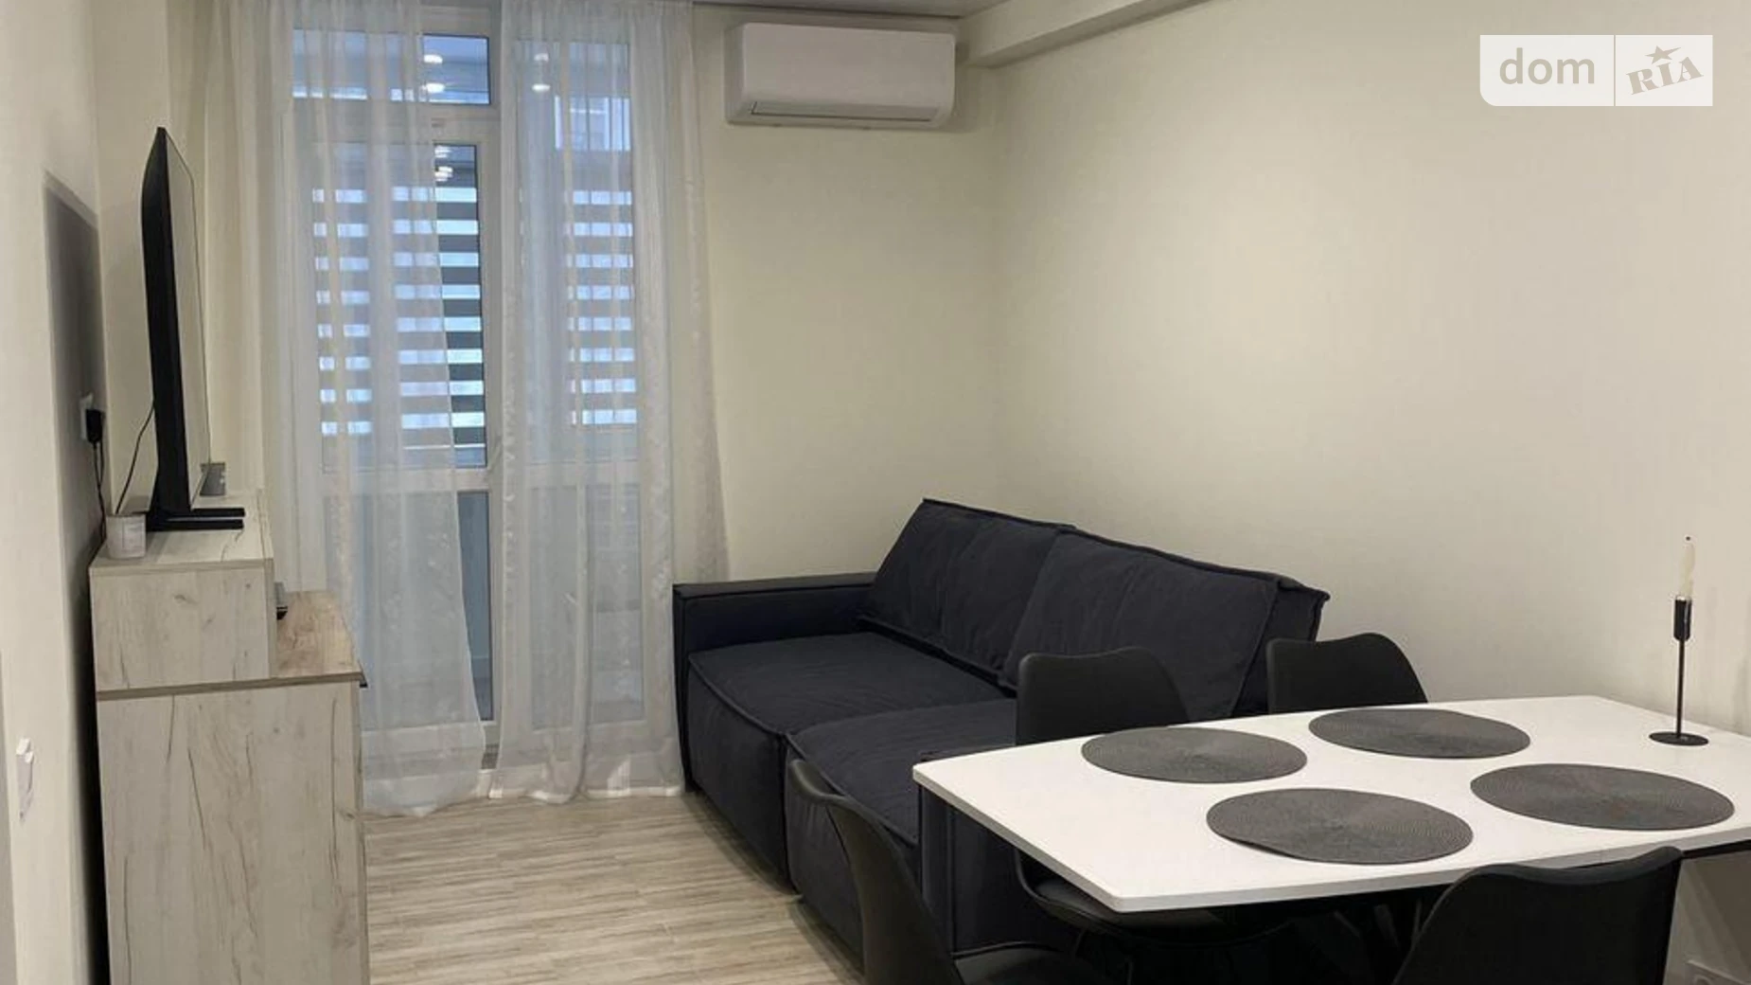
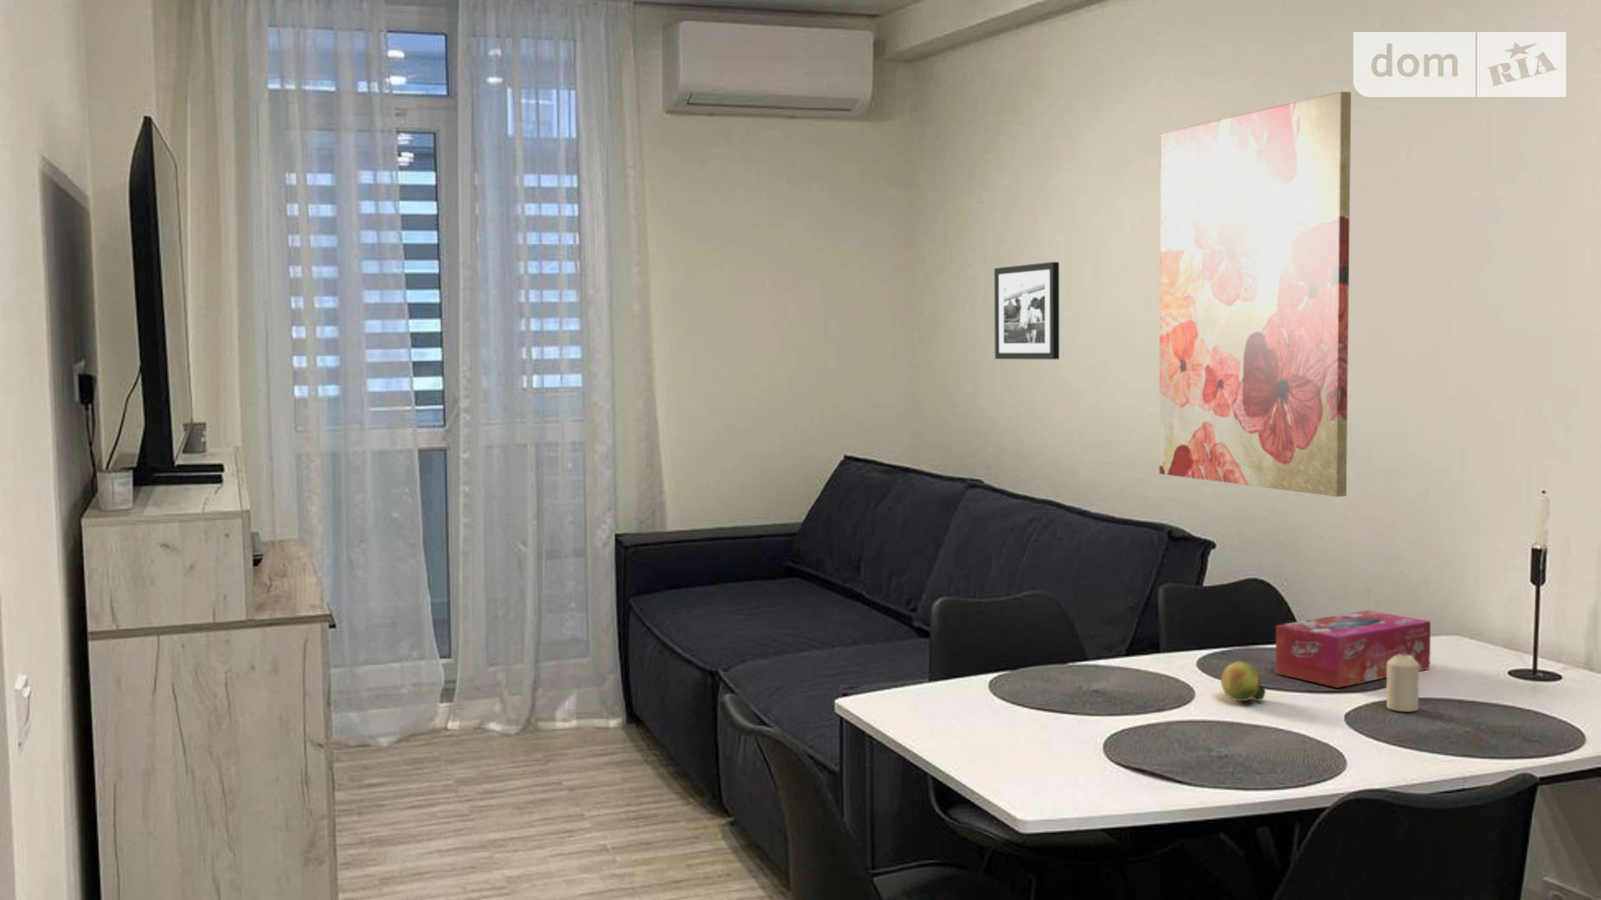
+ picture frame (1026, 312)
+ fruit (1241, 681)
+ tissue box (1352, 646)
+ wall art (1246, 300)
+ candle (1402, 682)
